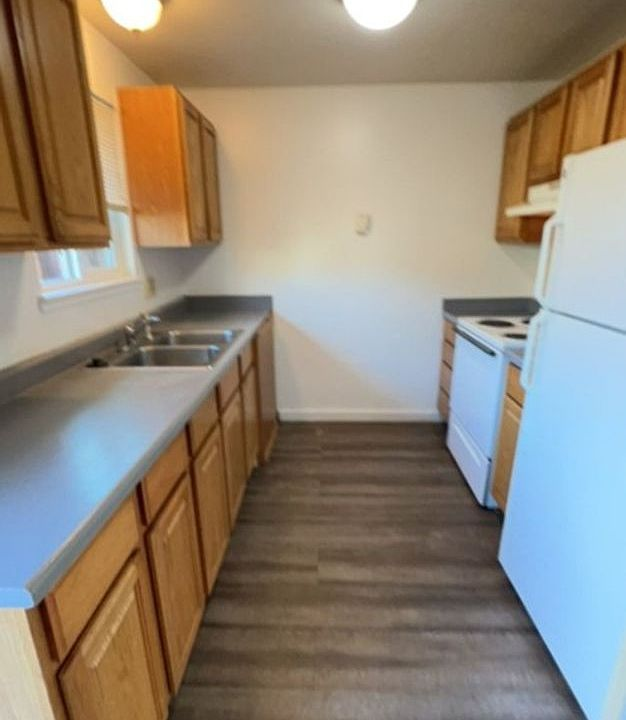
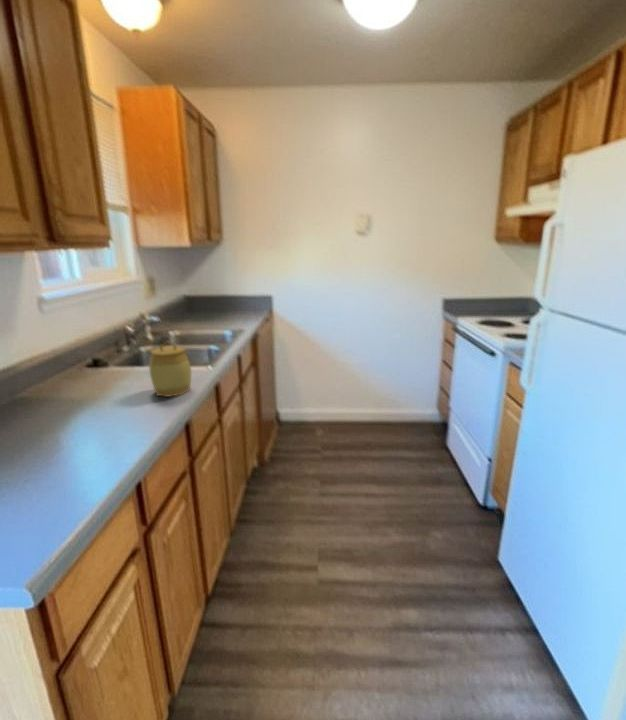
+ jar (170, 366)
